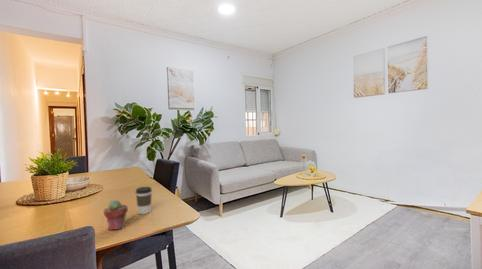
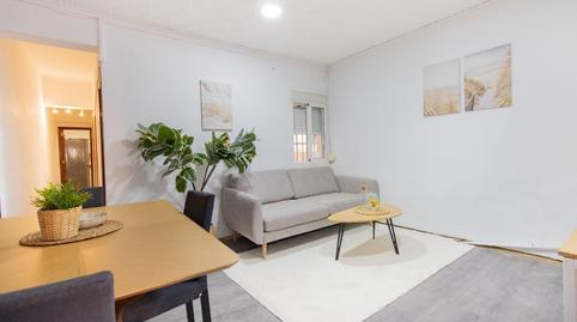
- potted succulent (116, 213)
- coffee cup (144, 200)
